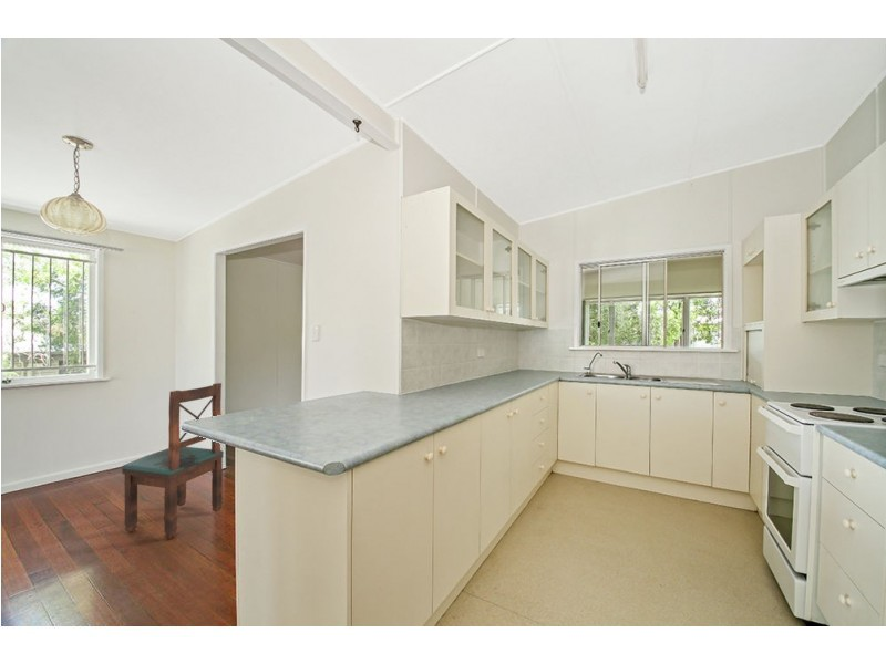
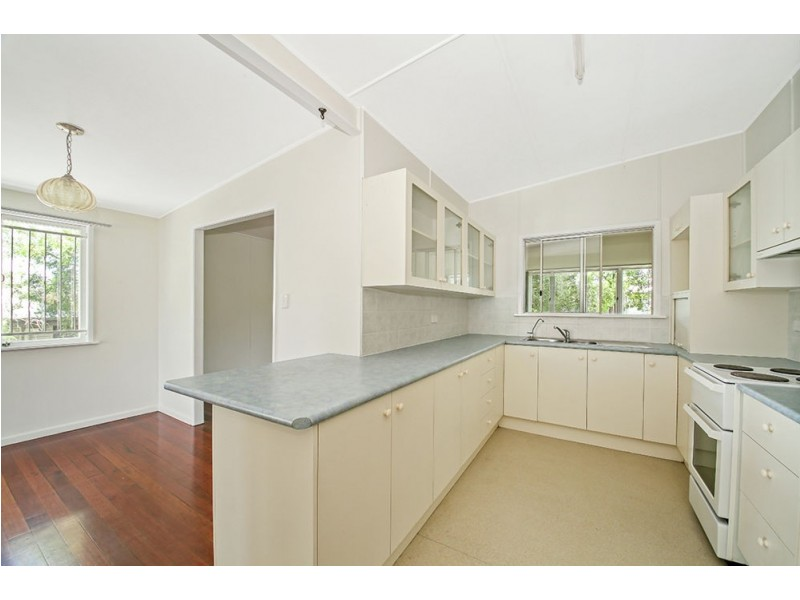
- dining chair (176, 453)
